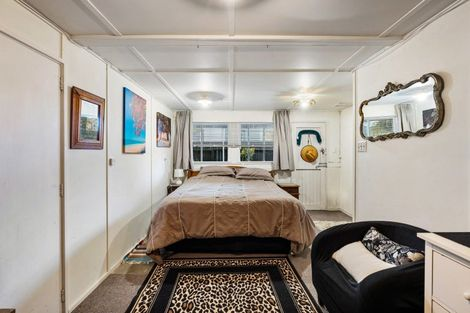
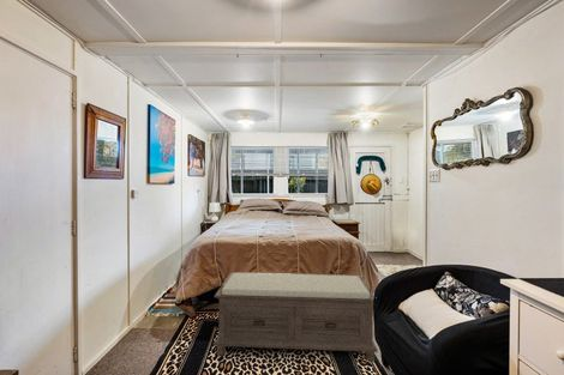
+ bench (294, 313)
